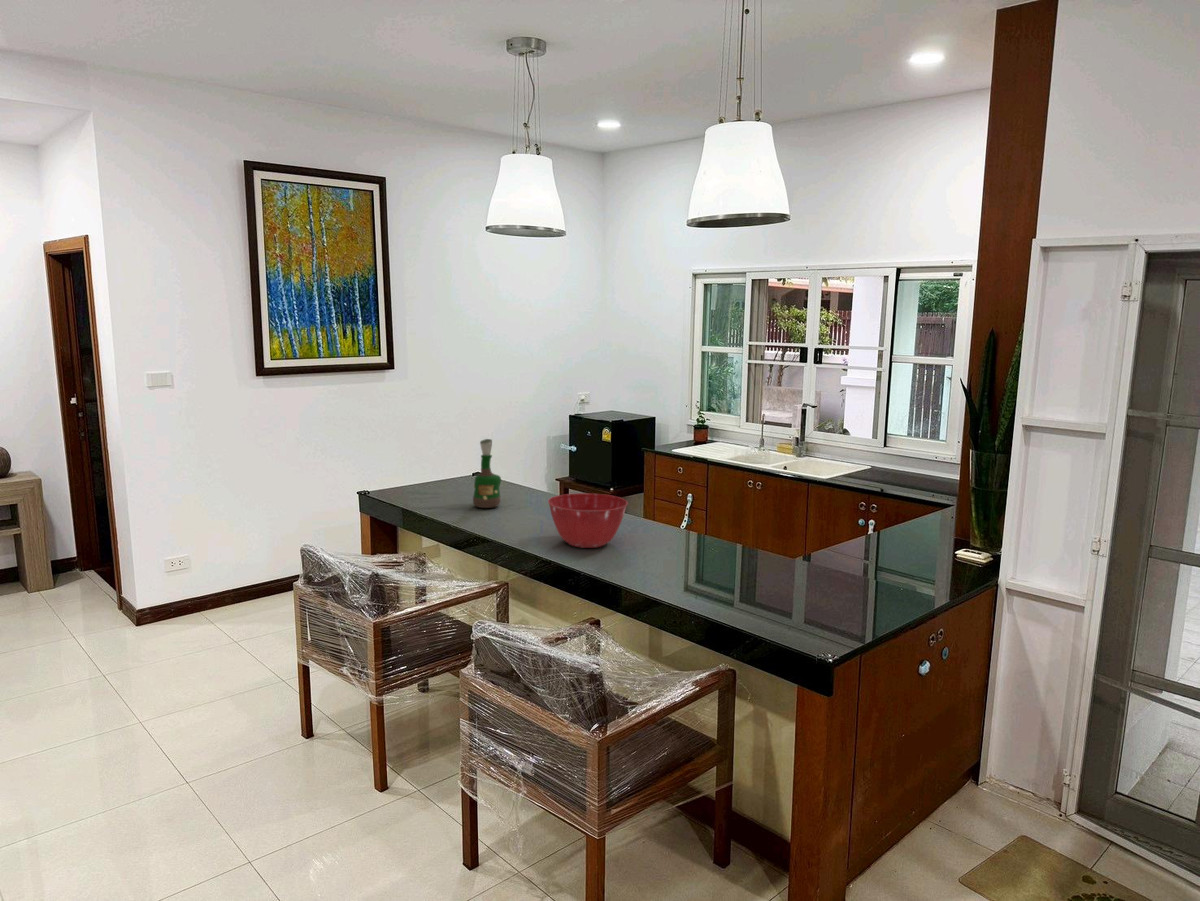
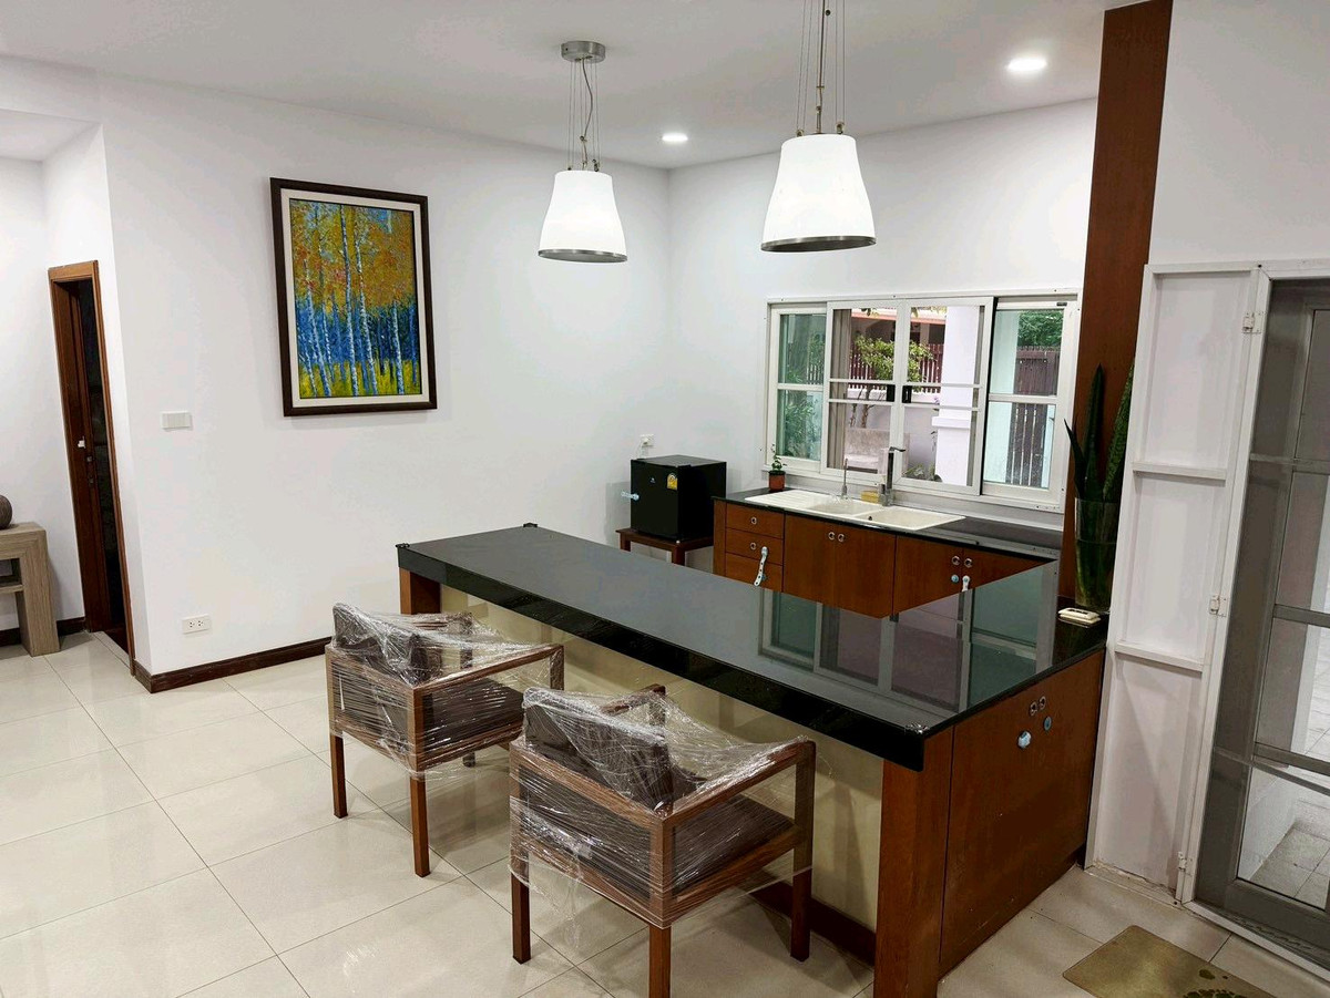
- mixing bowl (587, 522)
- grog bottle (487, 473)
